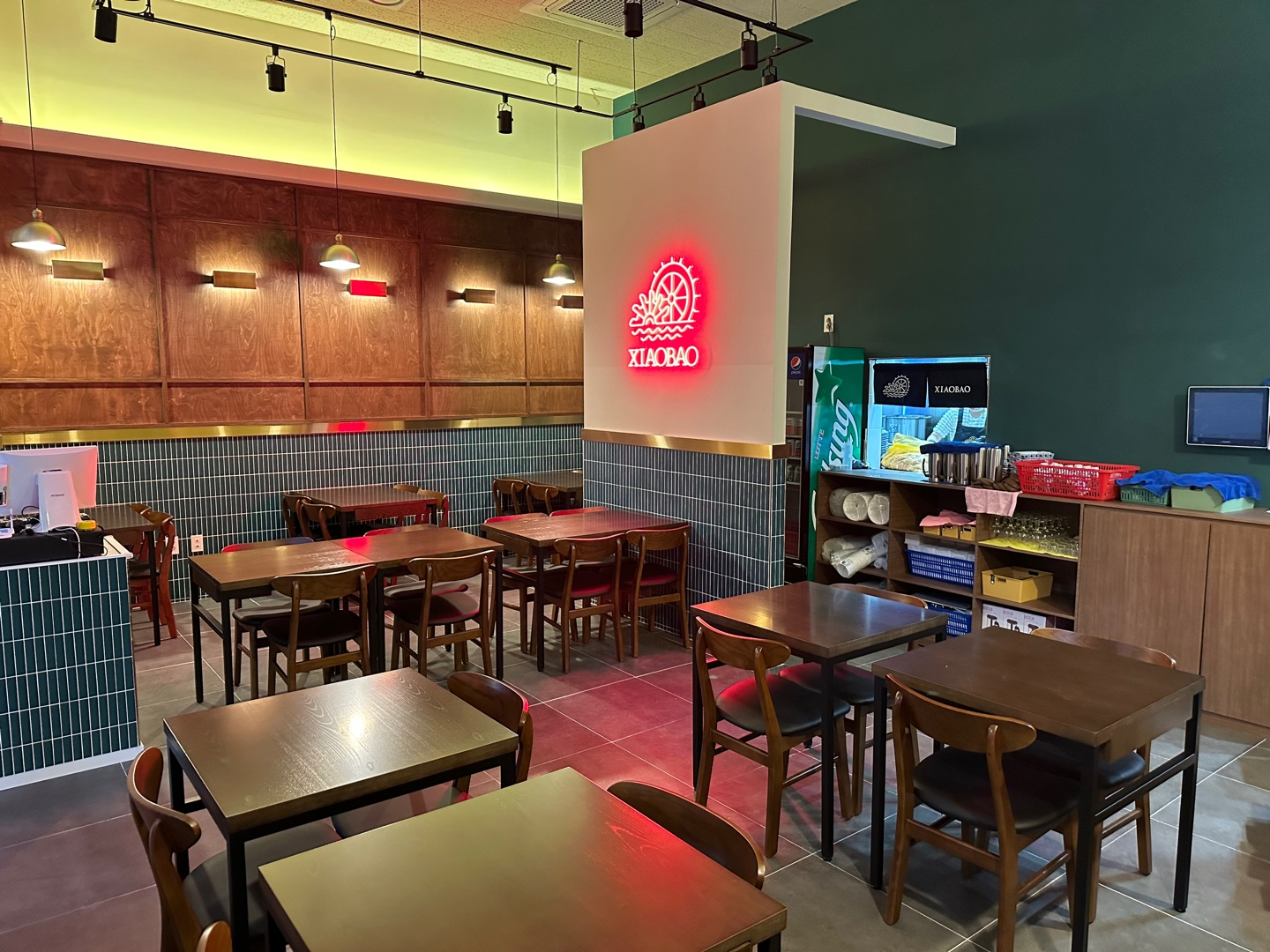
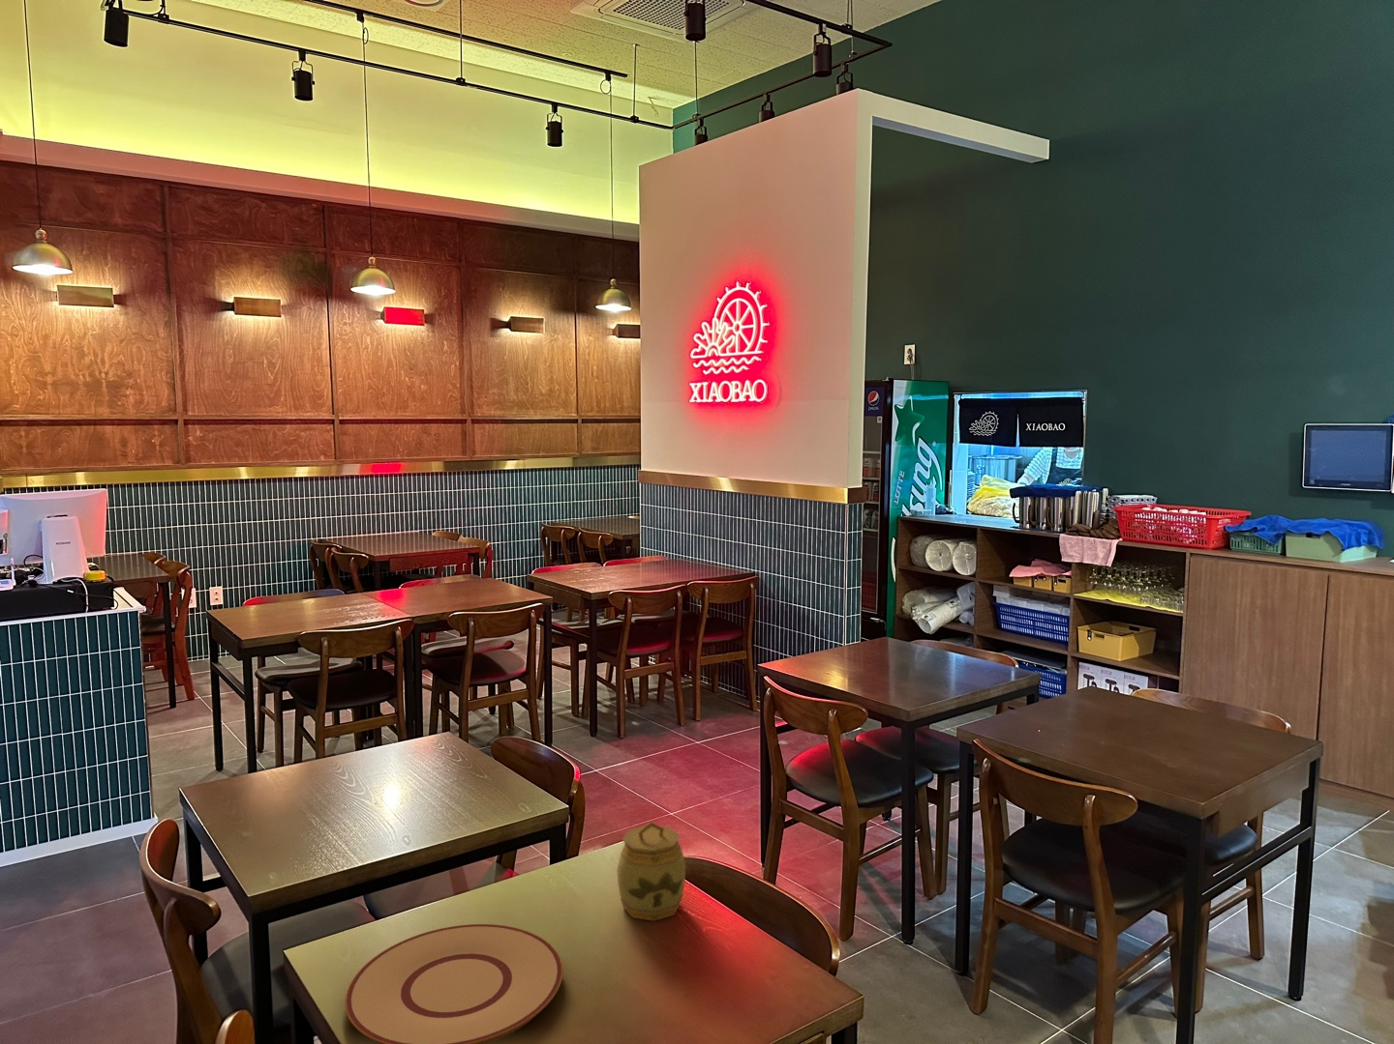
+ jar (652, 863)
+ plate (457, 984)
